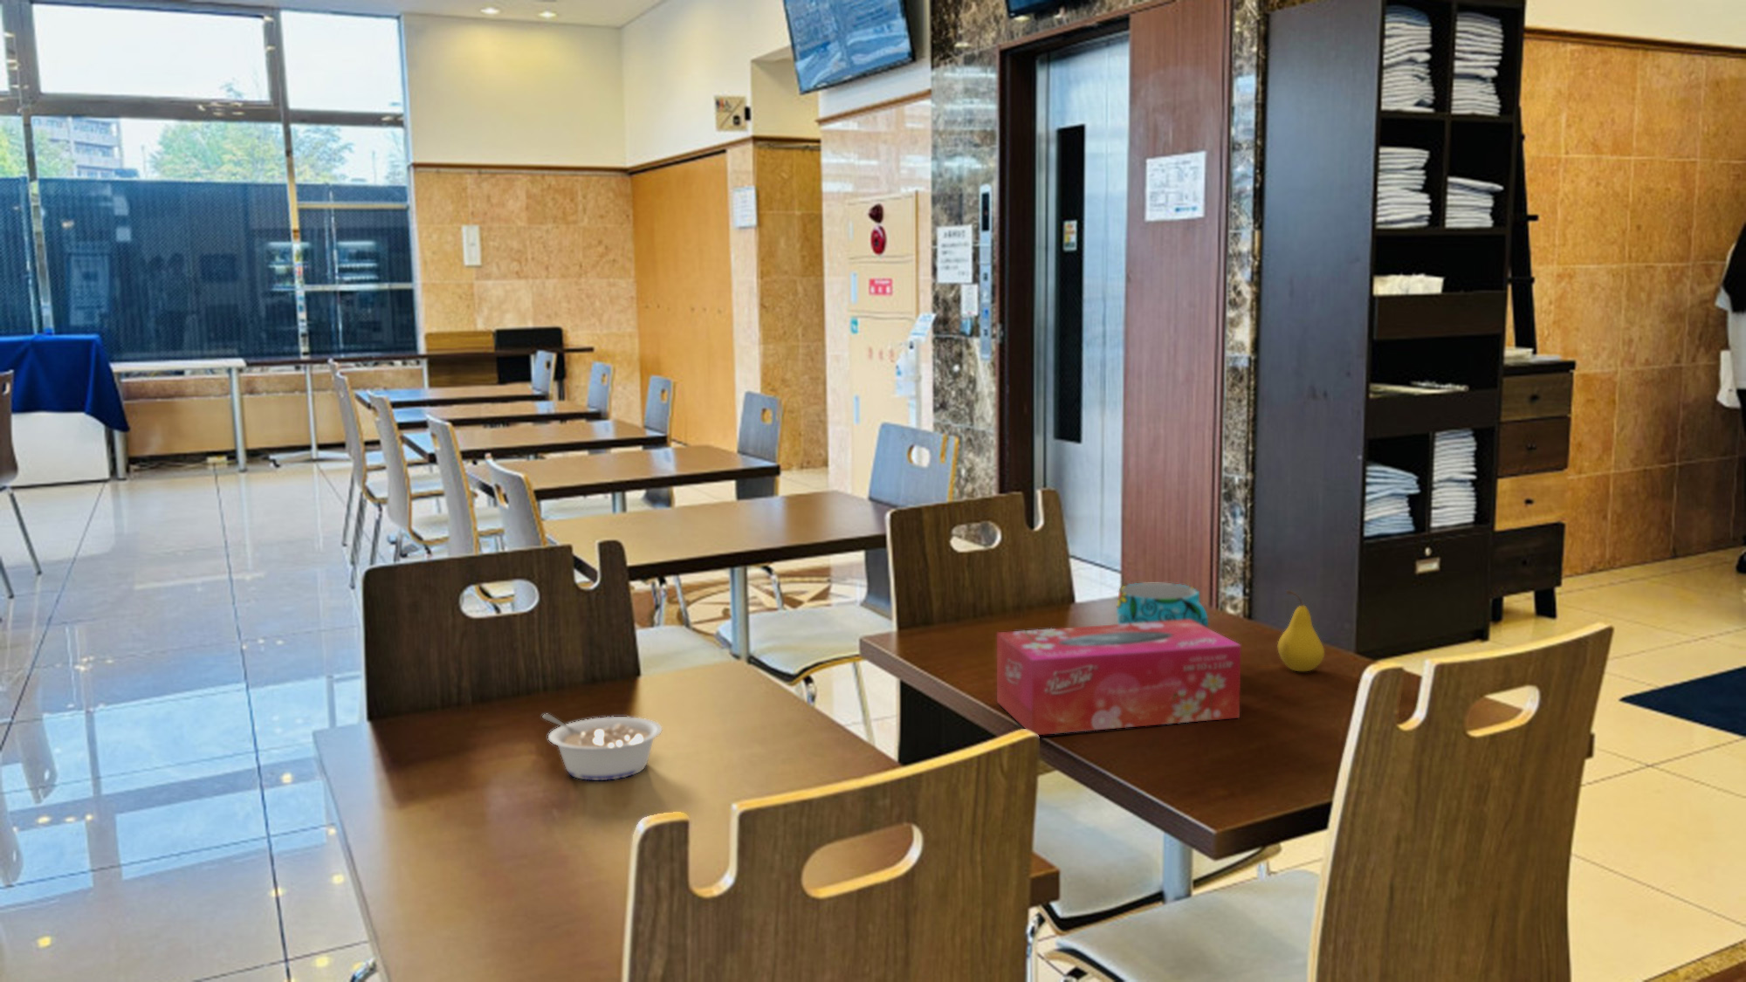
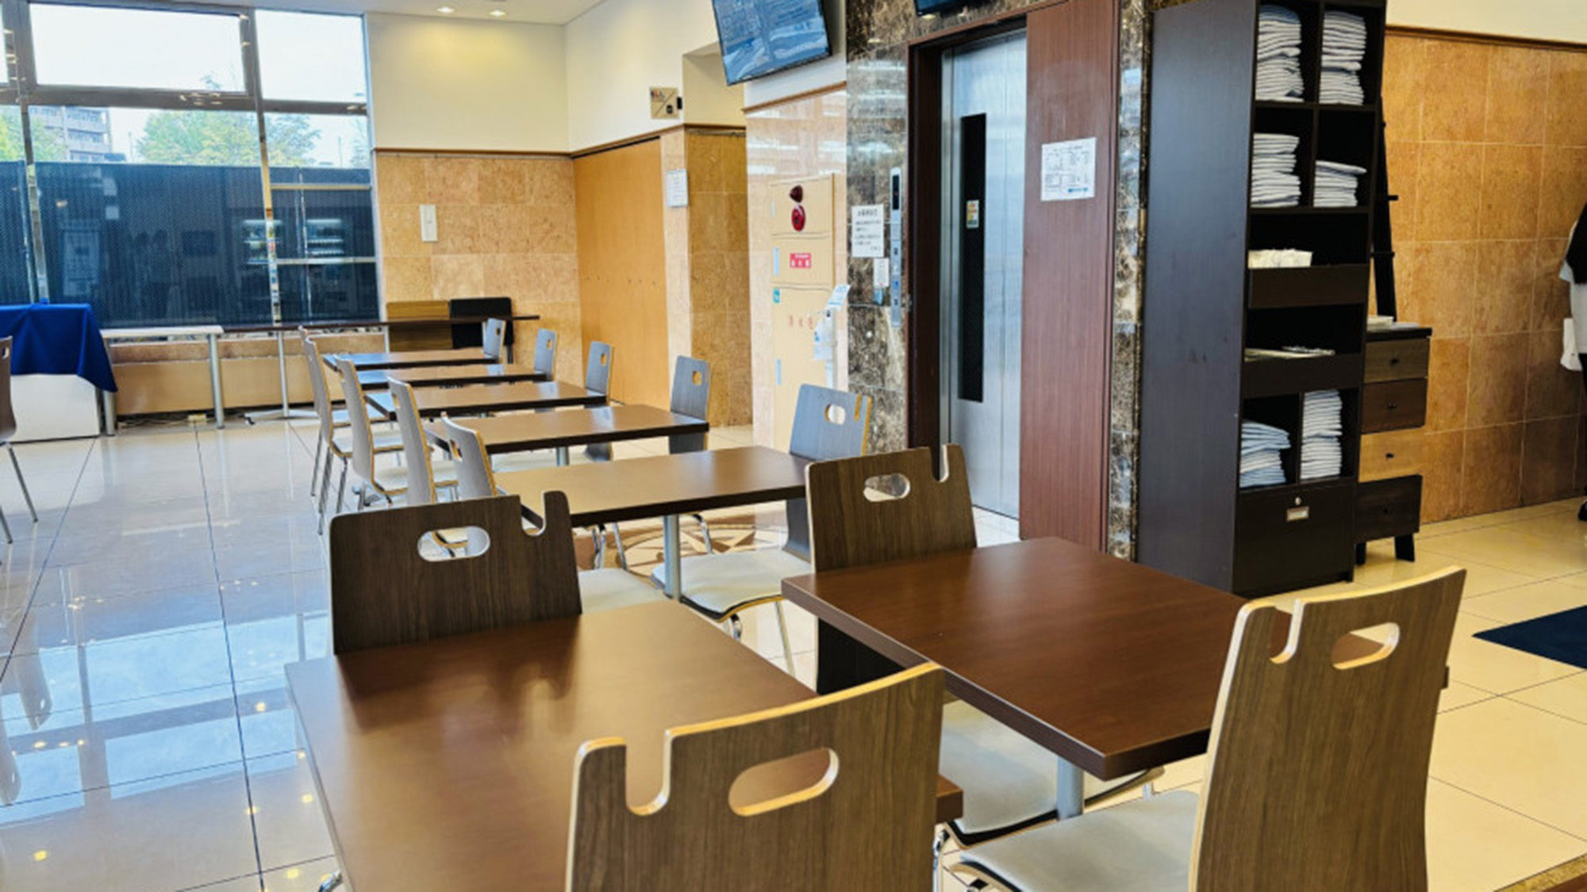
- cup (1163, 621)
- legume (602, 746)
- fruit (1301, 629)
- tissue box (1115, 674)
